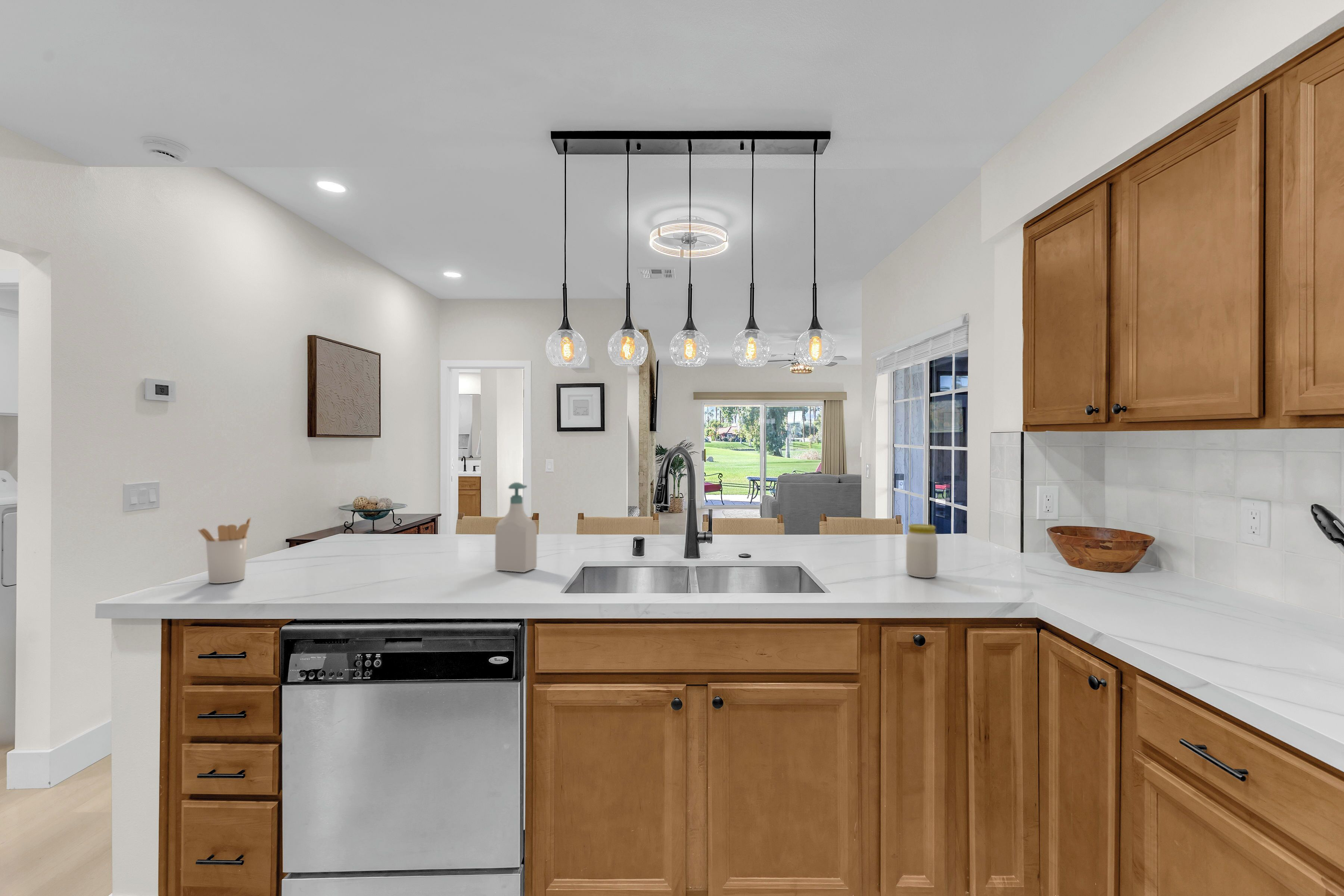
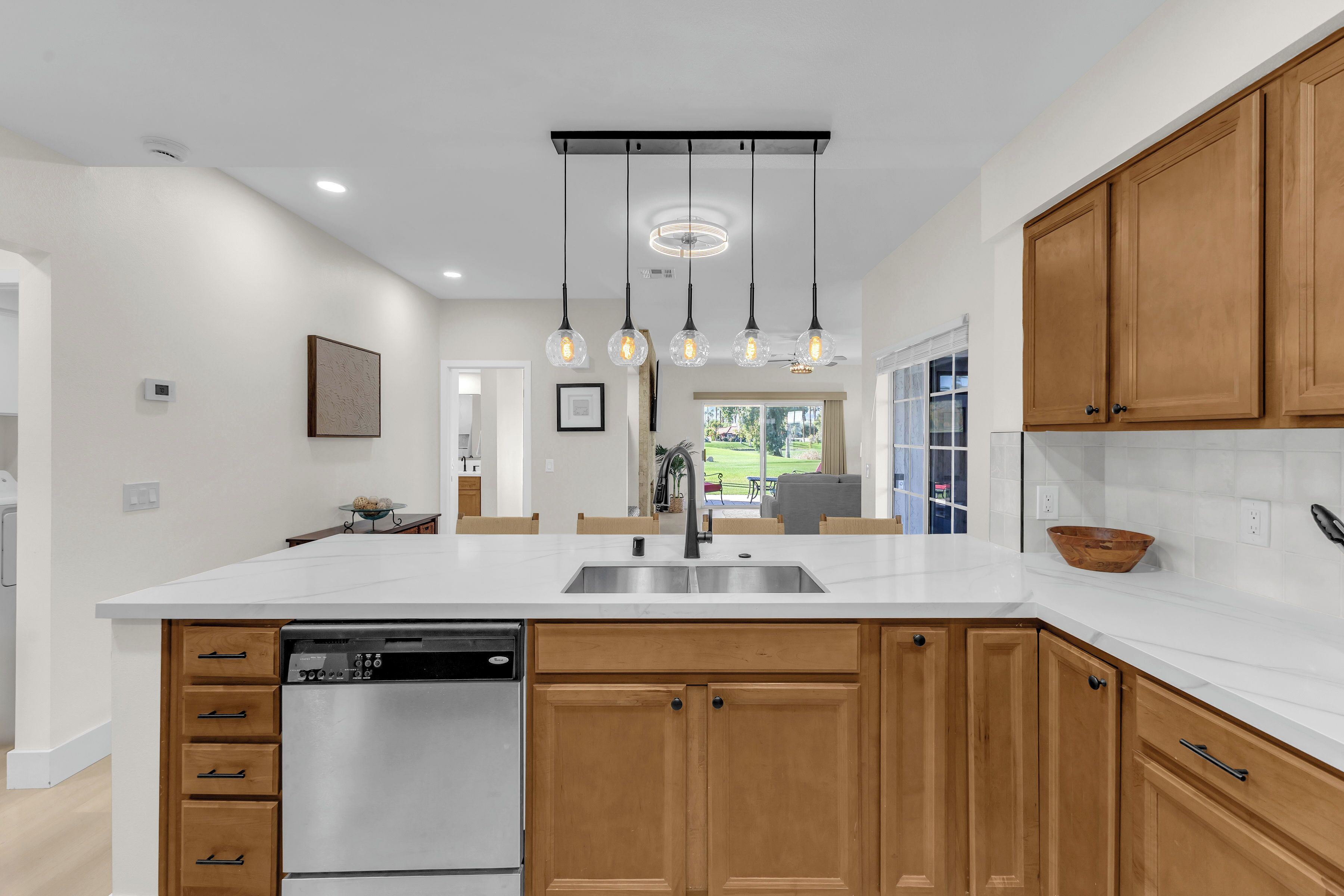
- utensil holder (229, 550)
- jar (921, 550)
- soap bottle (518, 525)
